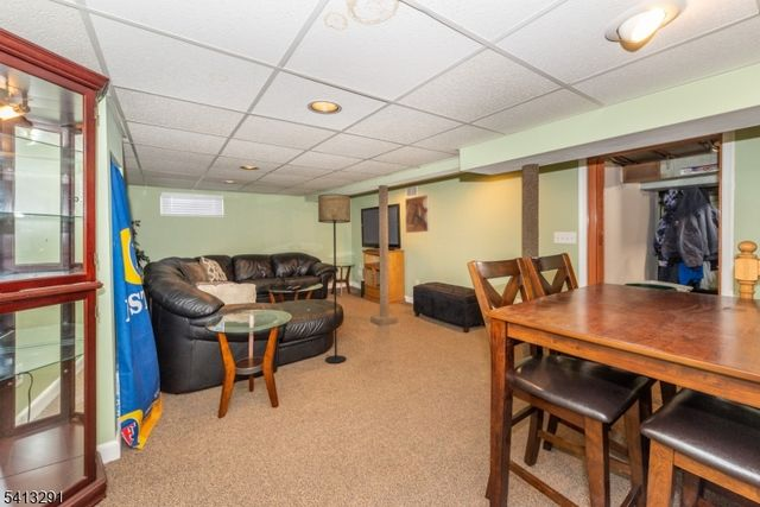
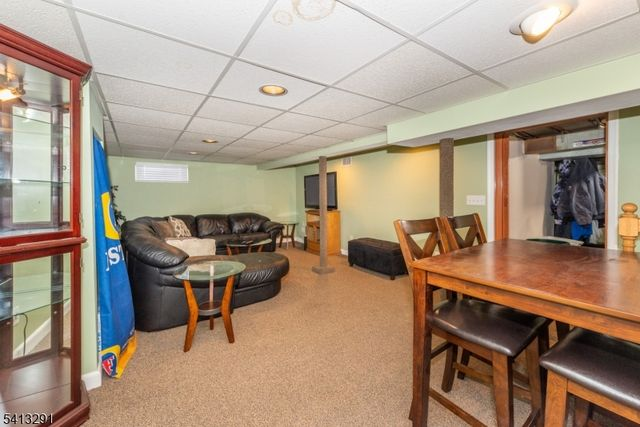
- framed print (416, 214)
- floor lamp (335, 278)
